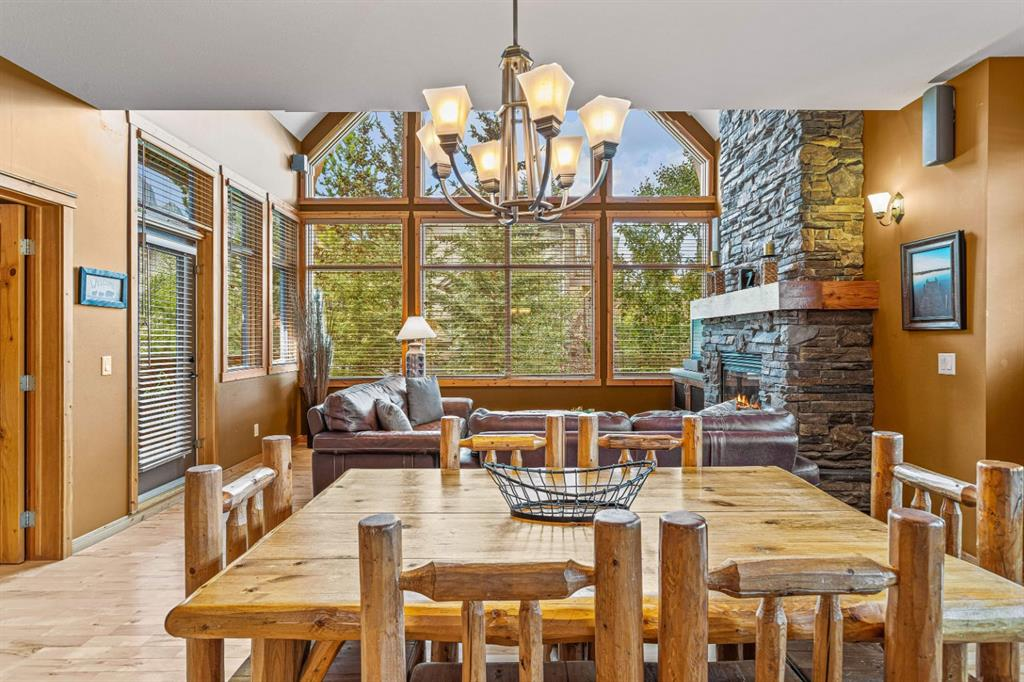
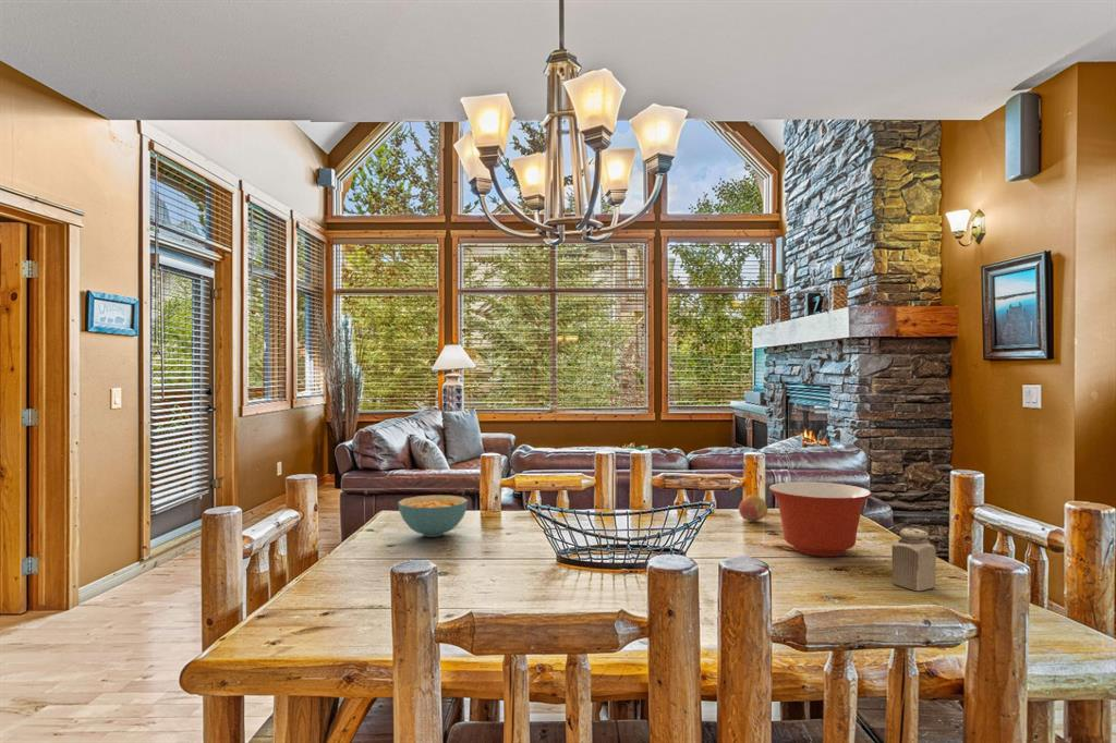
+ cereal bowl (433, 517)
+ mixing bowl (818, 519)
+ salt shaker (913, 557)
+ fruit (752, 508)
